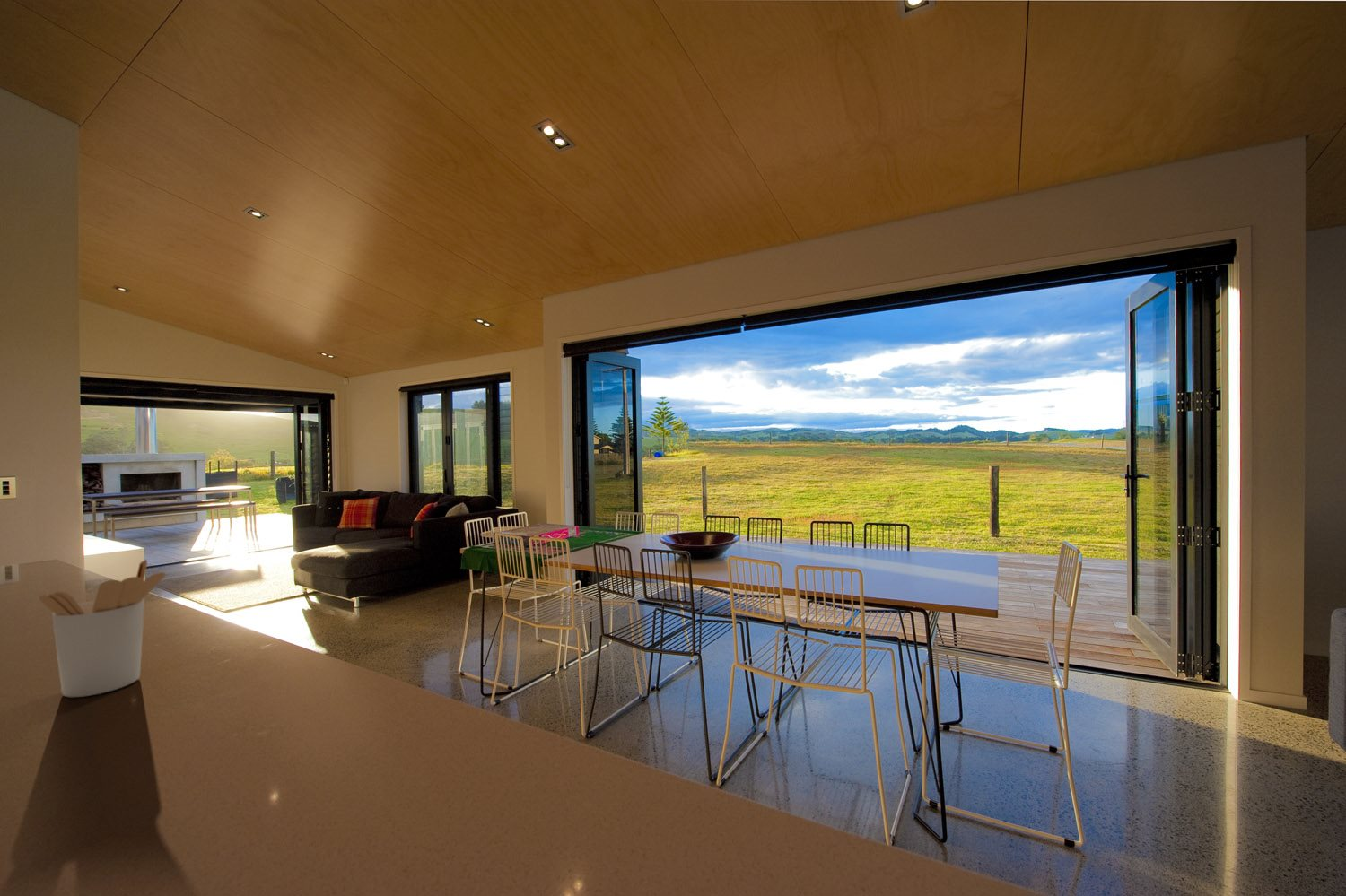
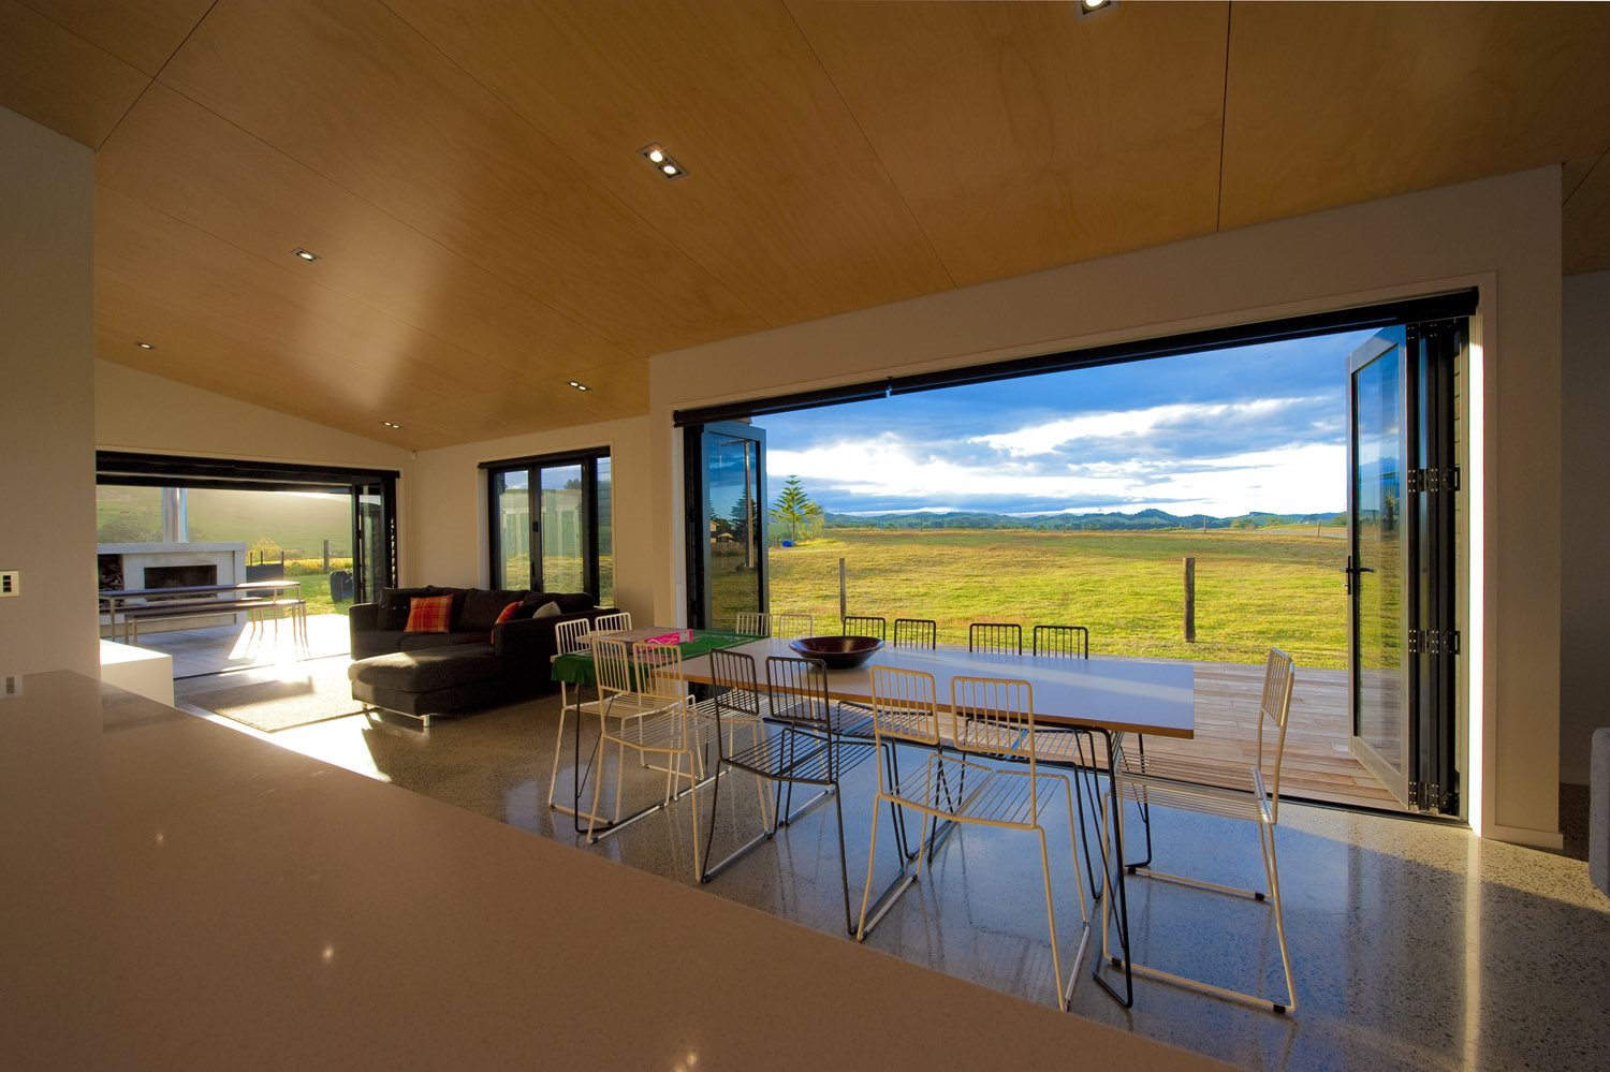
- utensil holder (111, 627)
